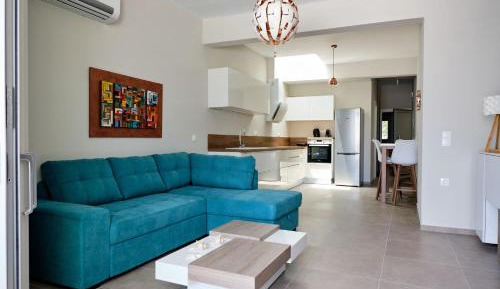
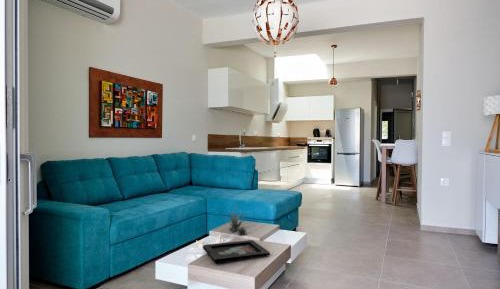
+ succulent plant (237, 218)
+ decorative tray (235, 251)
